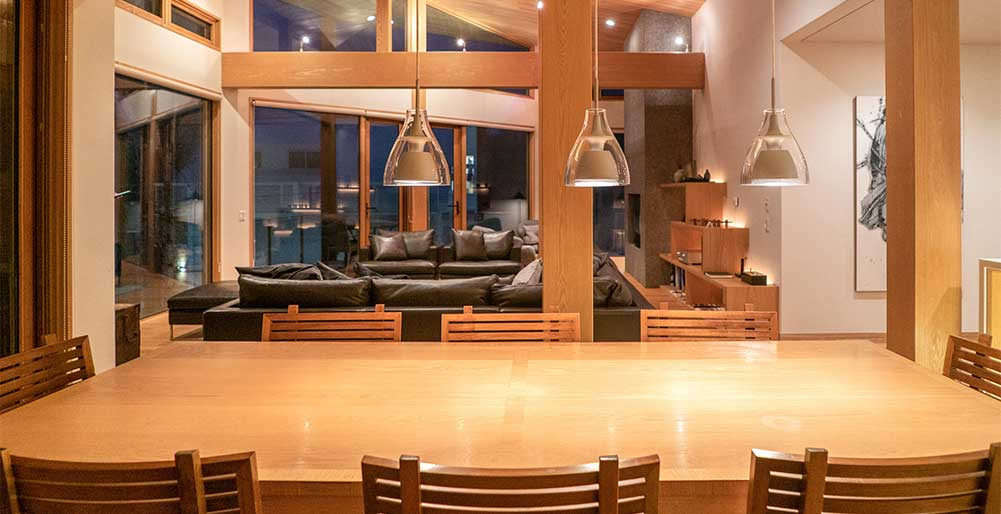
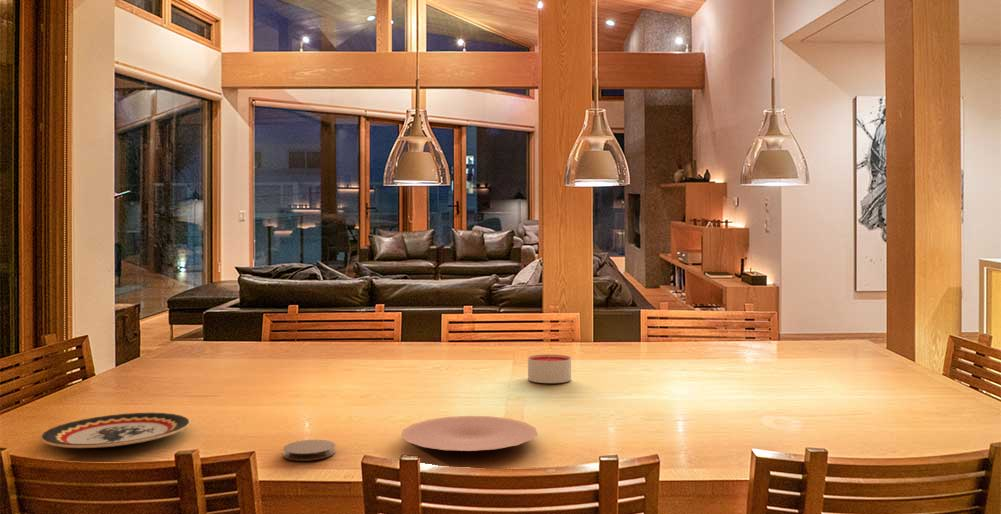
+ coaster (309, 449)
+ plate (469, 437)
+ candle (549, 367)
+ plate (118, 433)
